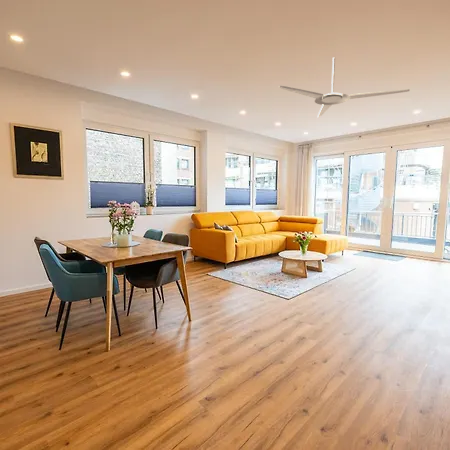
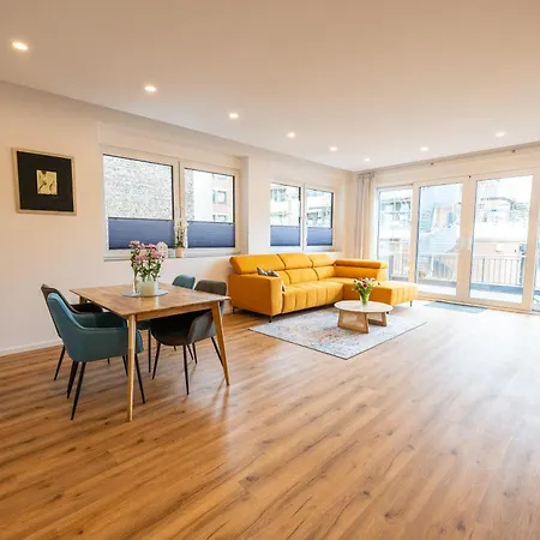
- ceiling fan (333, 79)
